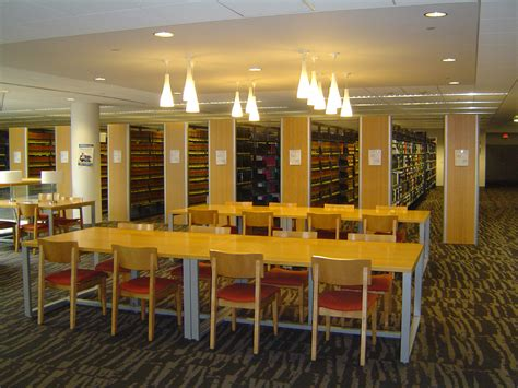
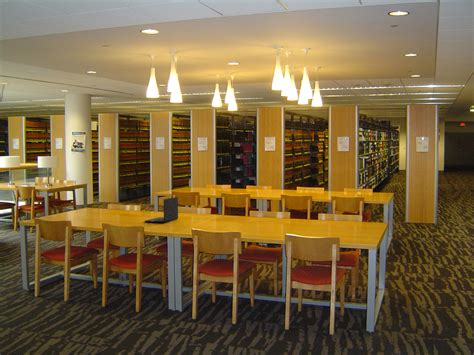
+ laptop (164, 209)
